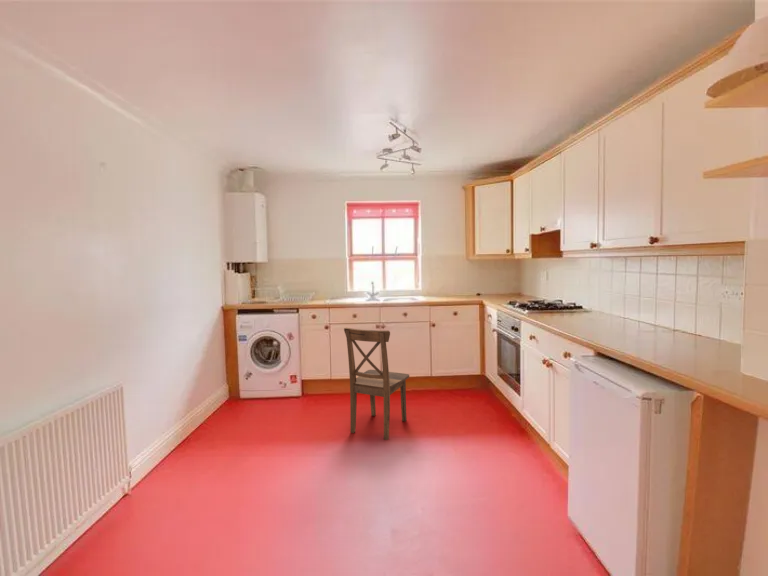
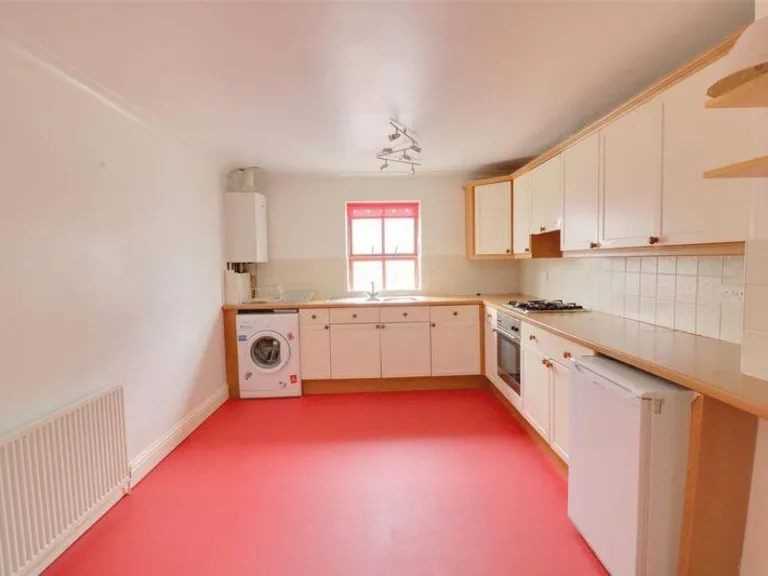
- dining chair (377, 376)
